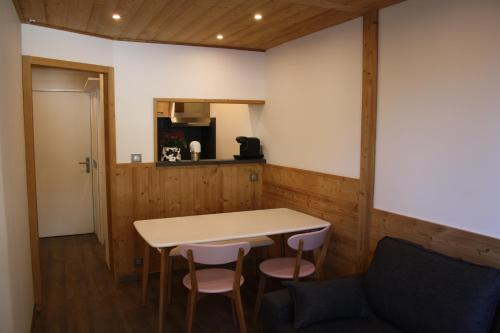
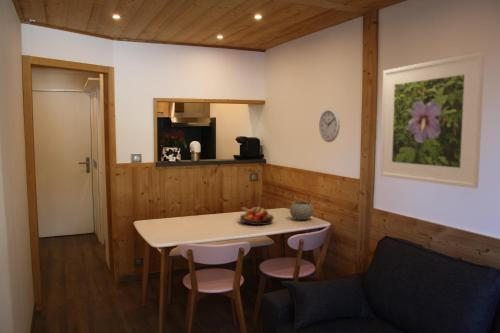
+ fruit bowl (256, 215)
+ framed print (425, 122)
+ wall clock (328, 125)
+ bowl (301, 210)
